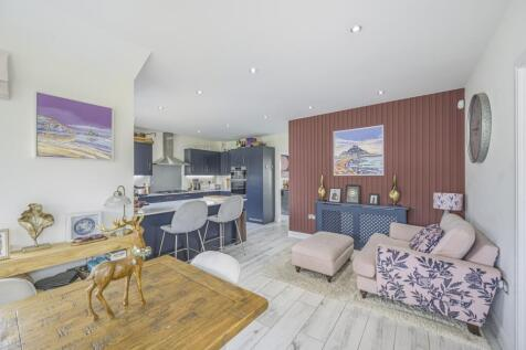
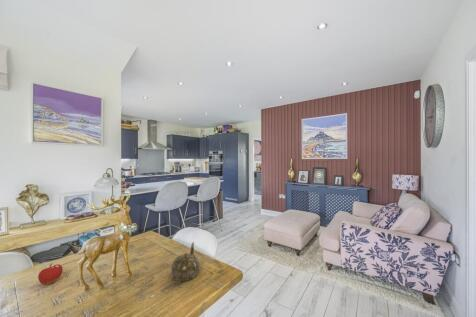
+ teapot (186, 262)
+ fruit (50, 273)
